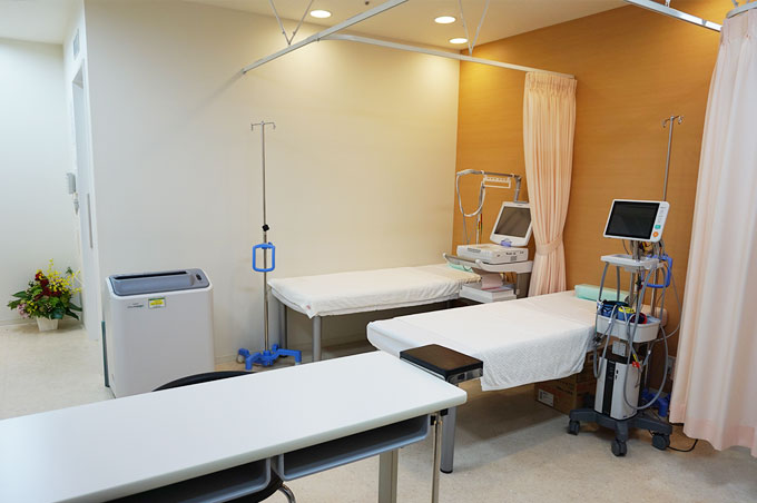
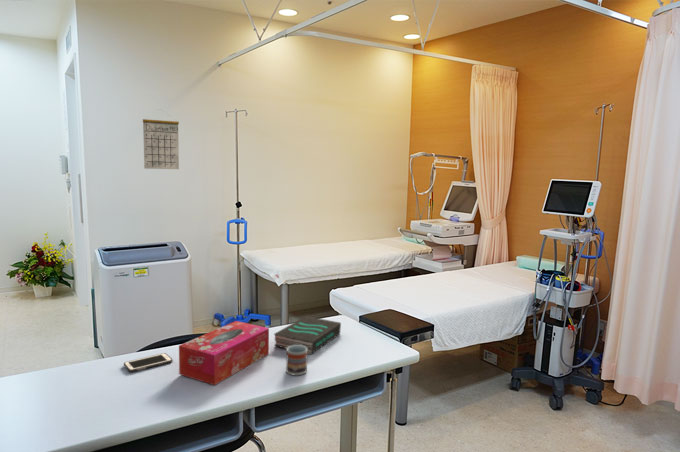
+ calendar (161, 139)
+ tissue box (226, 350)
+ cup (295, 358)
+ book (308, 333)
+ cell phone (148, 362)
